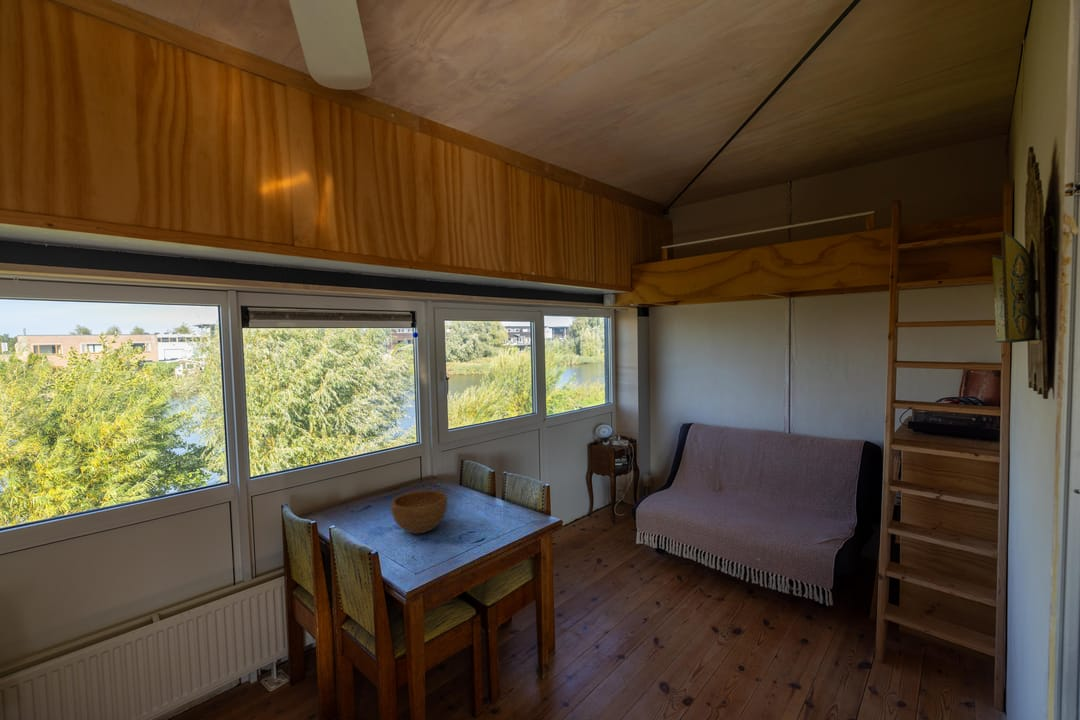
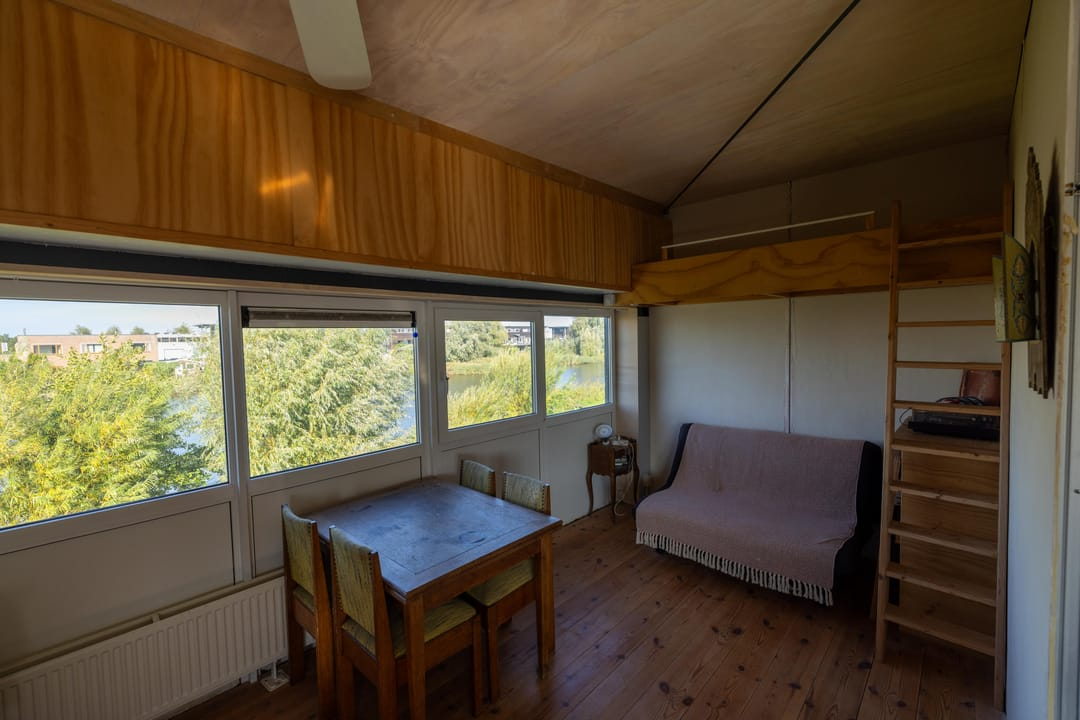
- bowl (419, 515)
